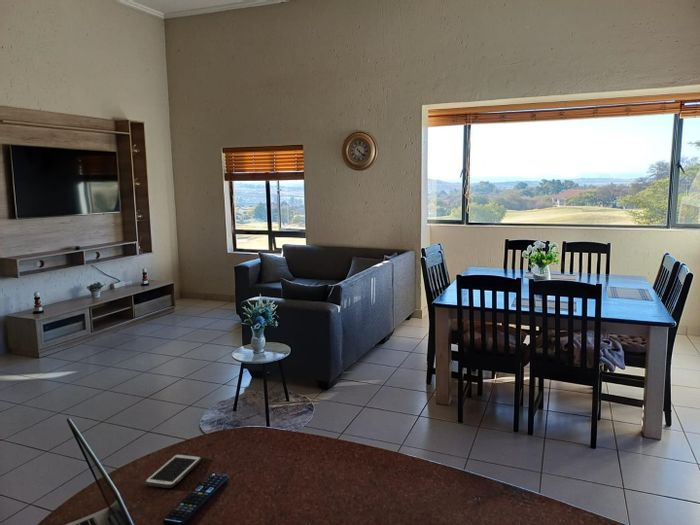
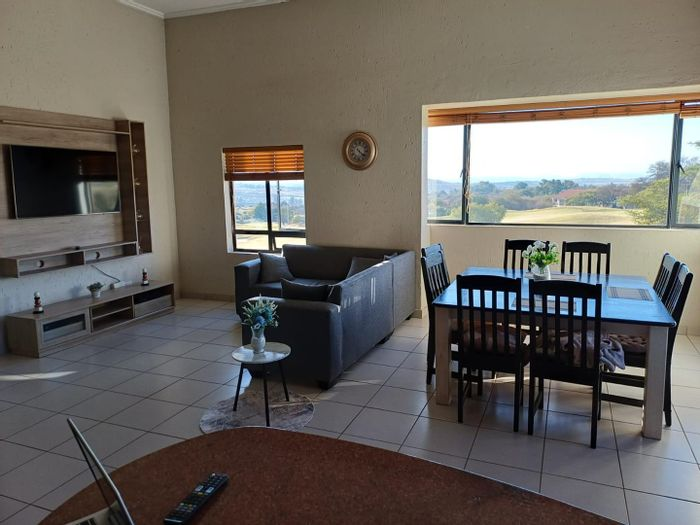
- cell phone (174, 470)
